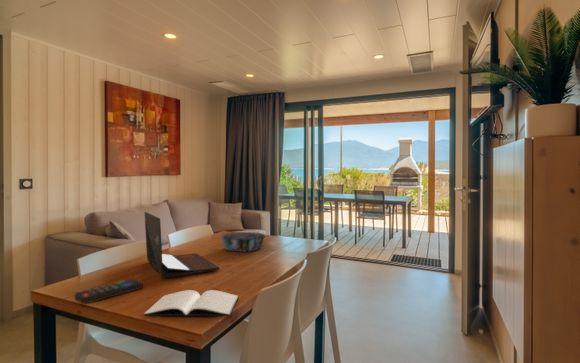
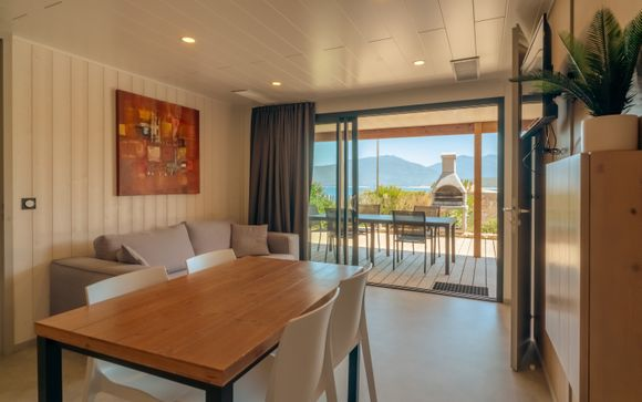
- decorative bowl (243, 241)
- remote control (110, 289)
- laptop (180, 255)
- book (194, 302)
